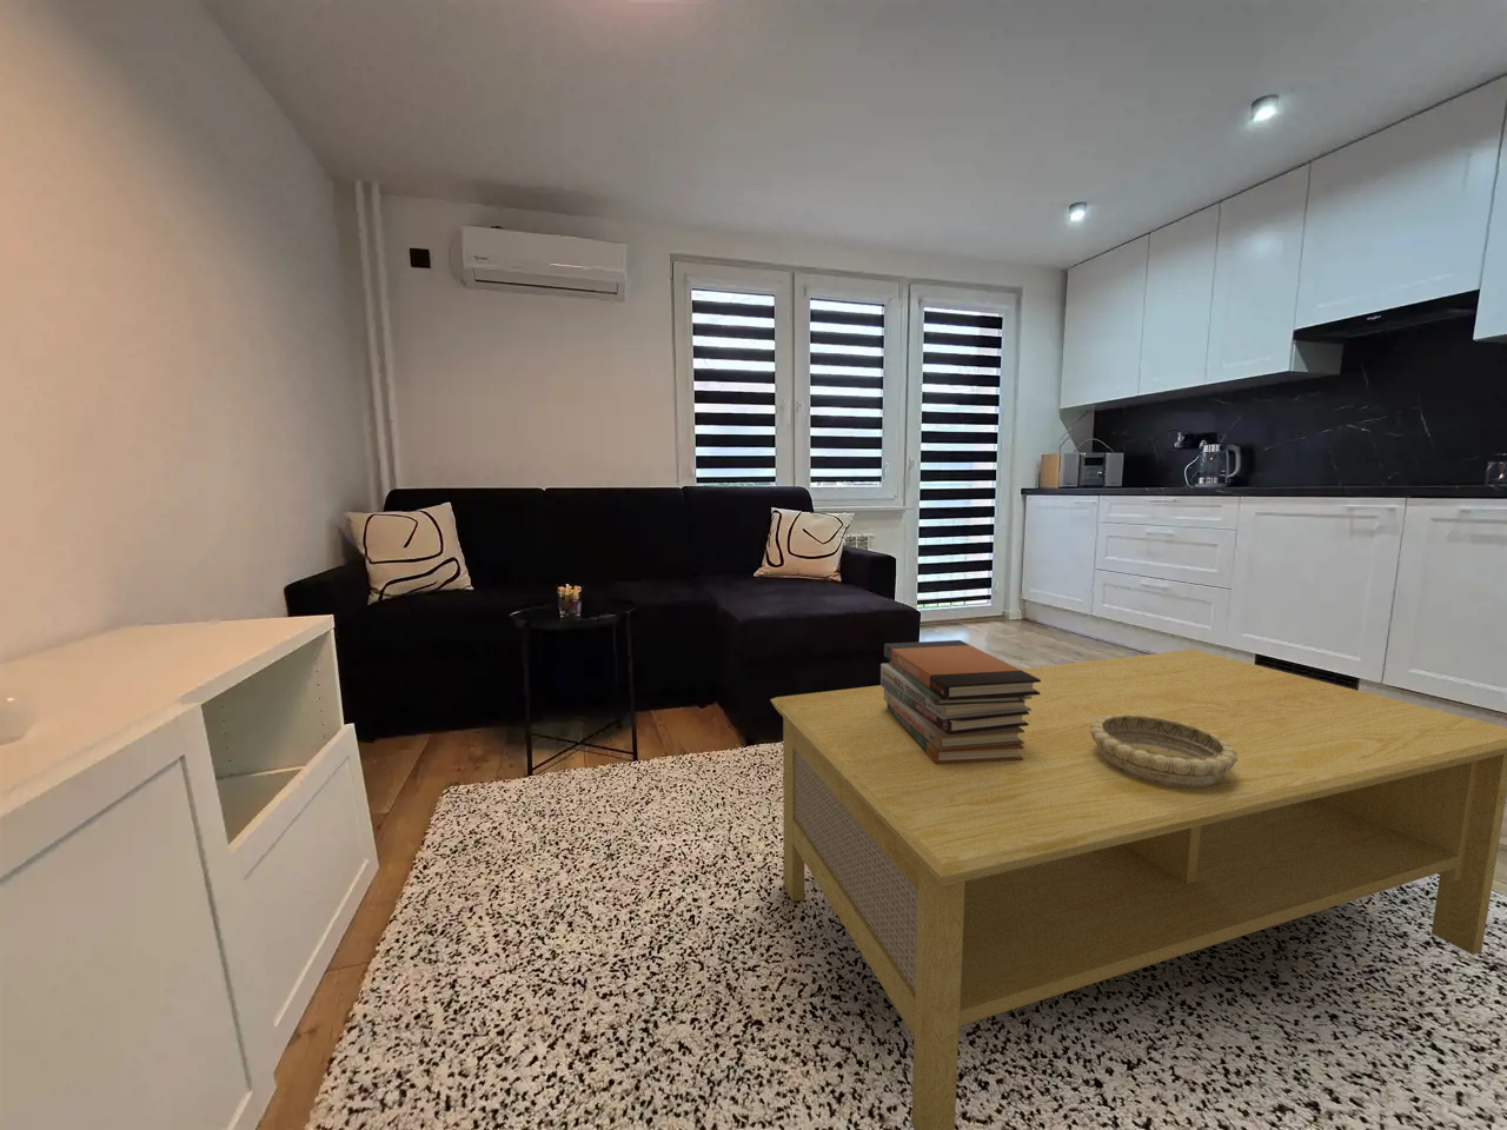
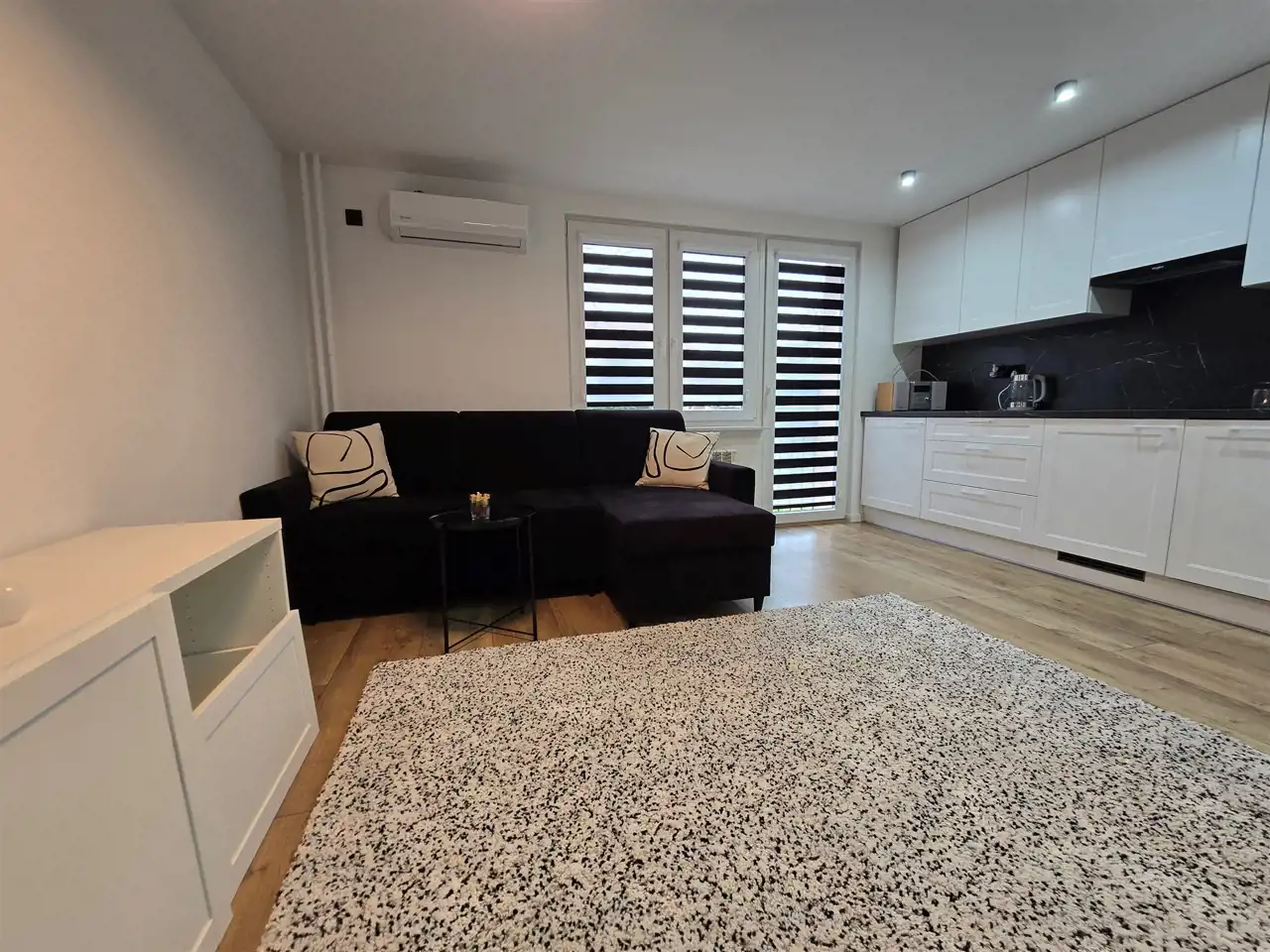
- coffee table (1111, 817)
- book stack (949, 693)
- decorative bowl (1158, 748)
